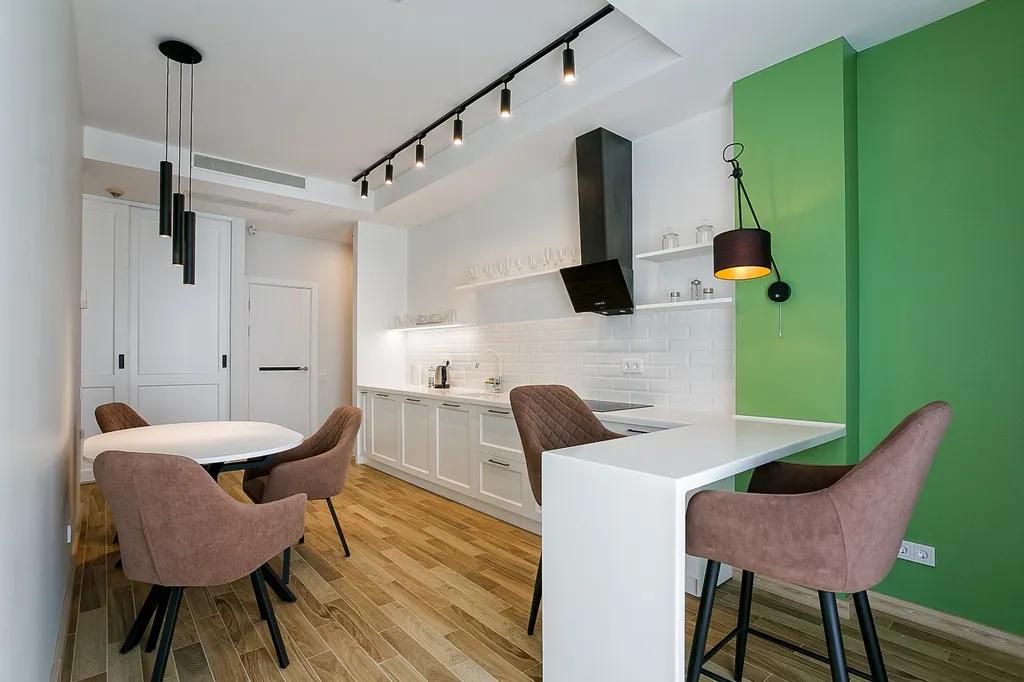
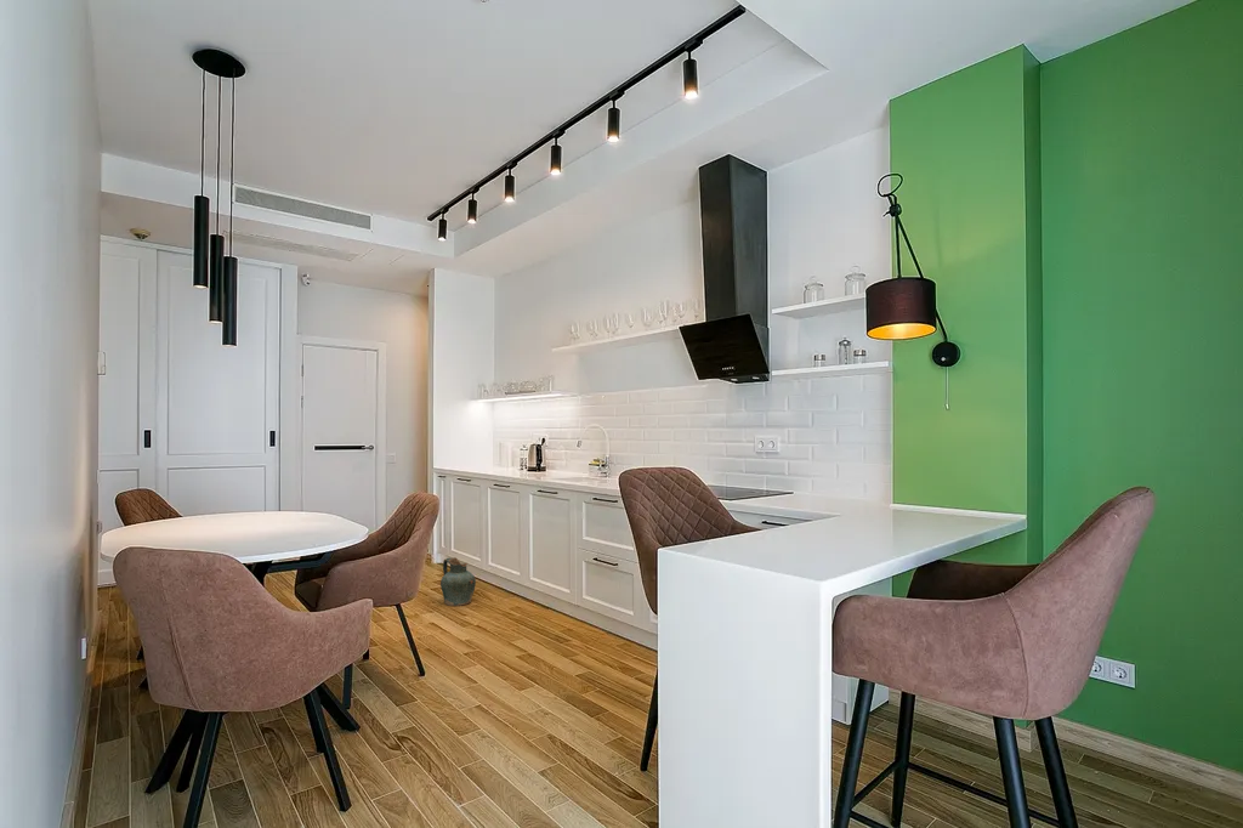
+ ceramic jug (458, 580)
